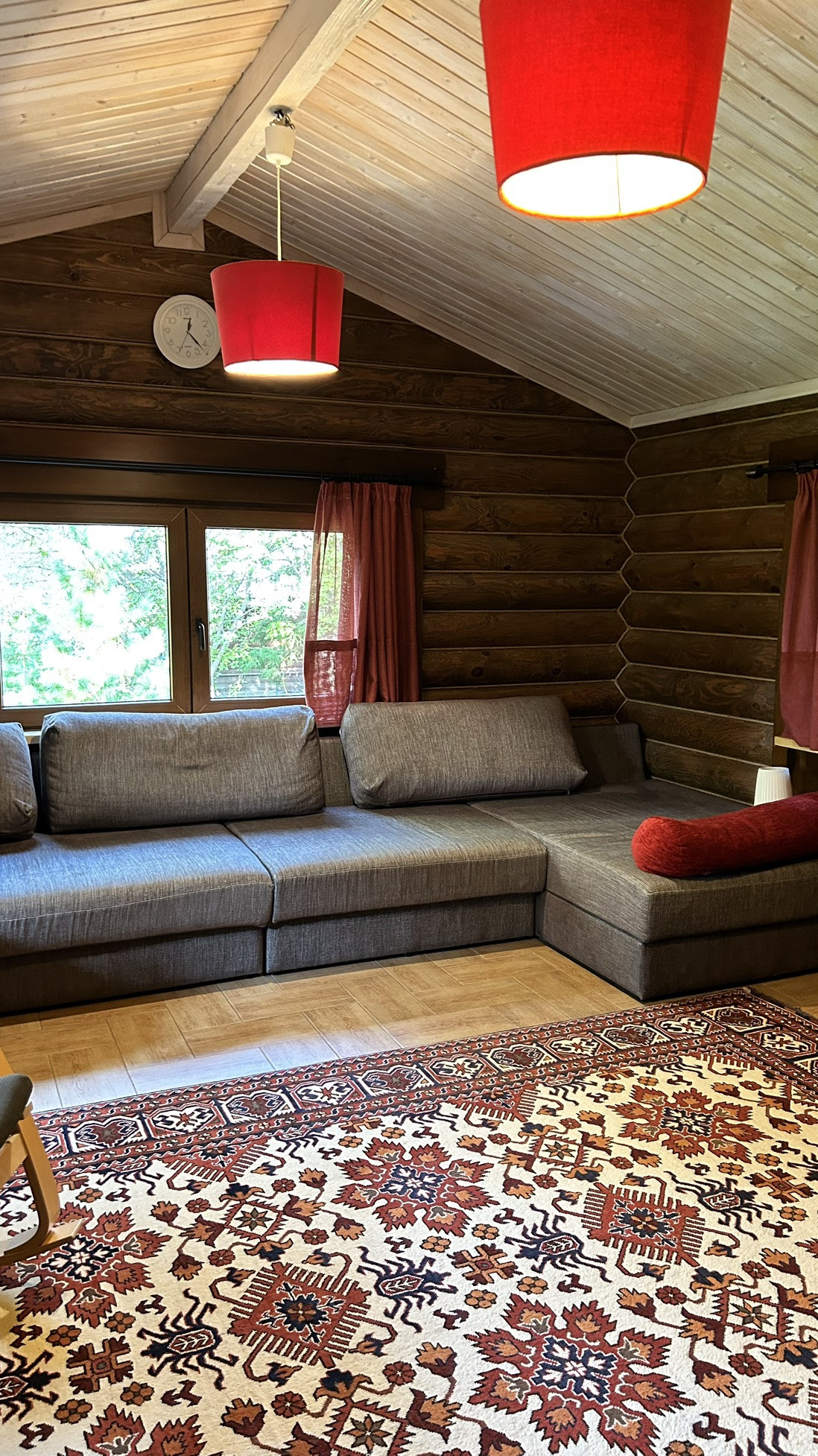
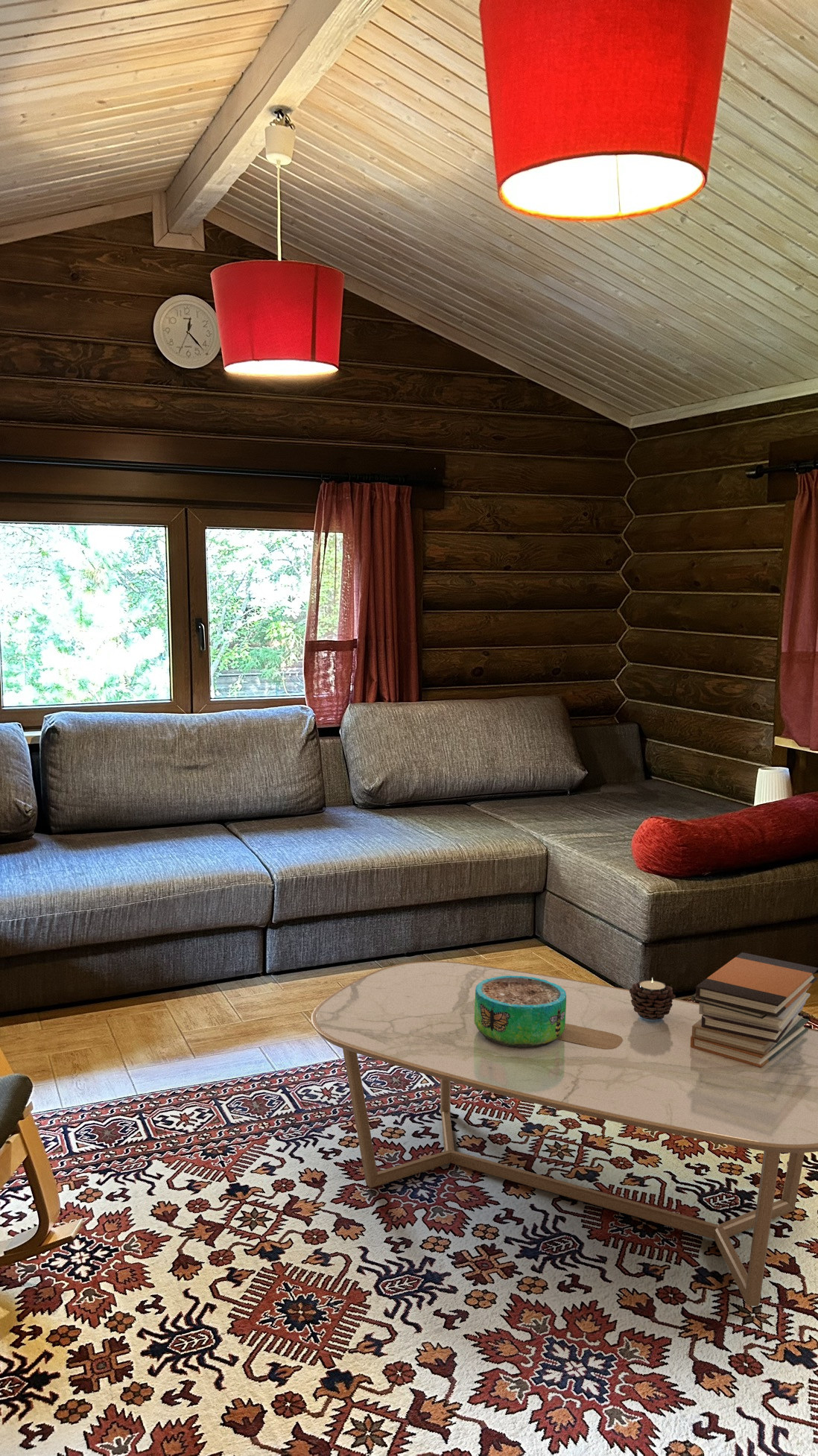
+ decorative bowl (520, 1010)
+ coffee table (578, 1113)
+ candle (651, 996)
+ book stack (755, 1006)
